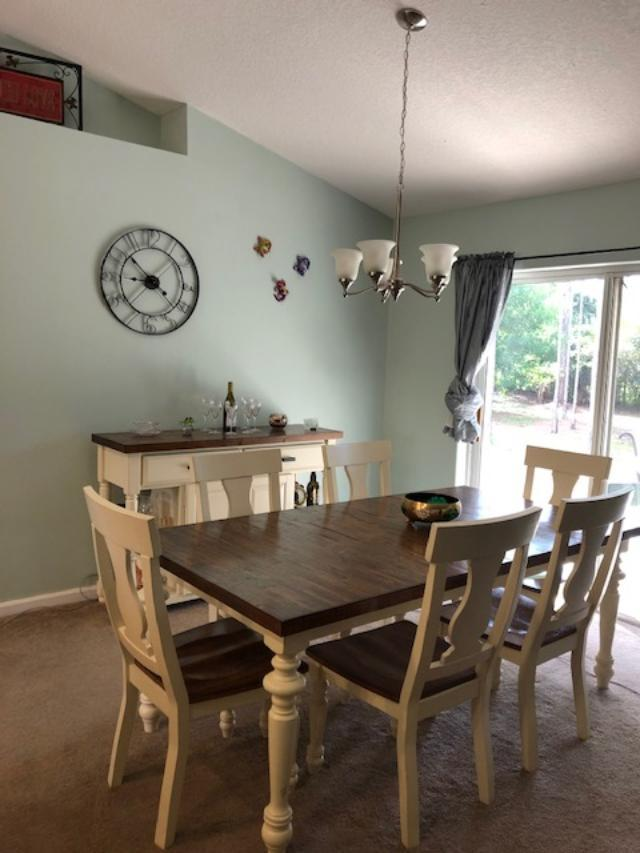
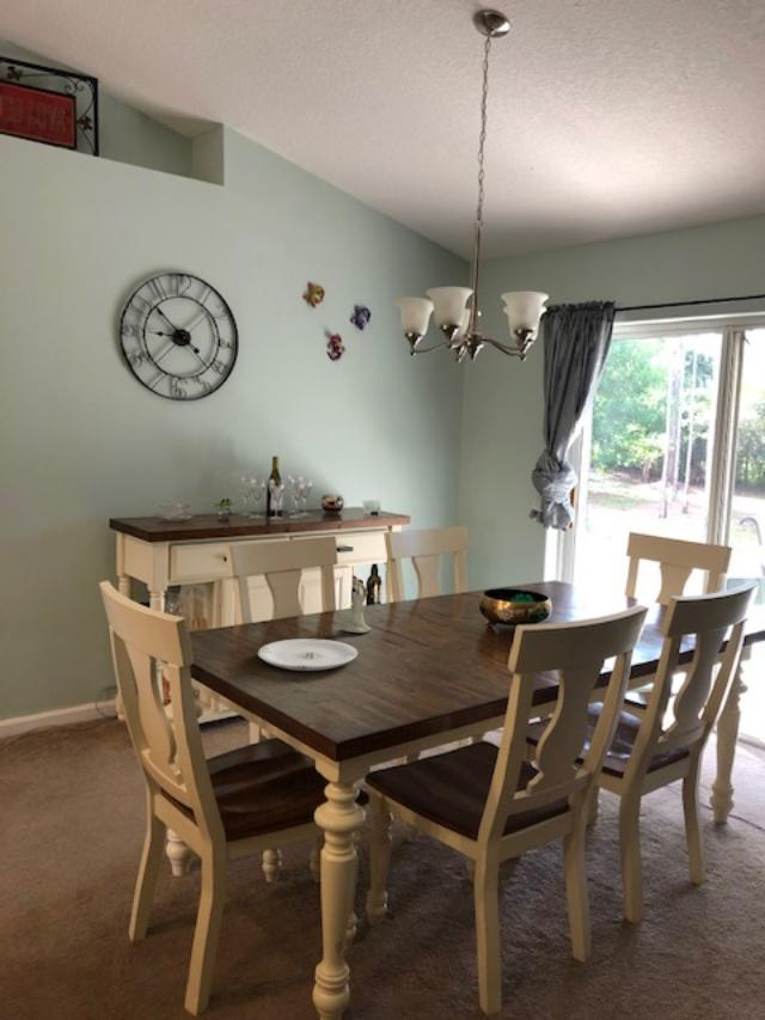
+ plate (307, 655)
+ candle (356, 606)
